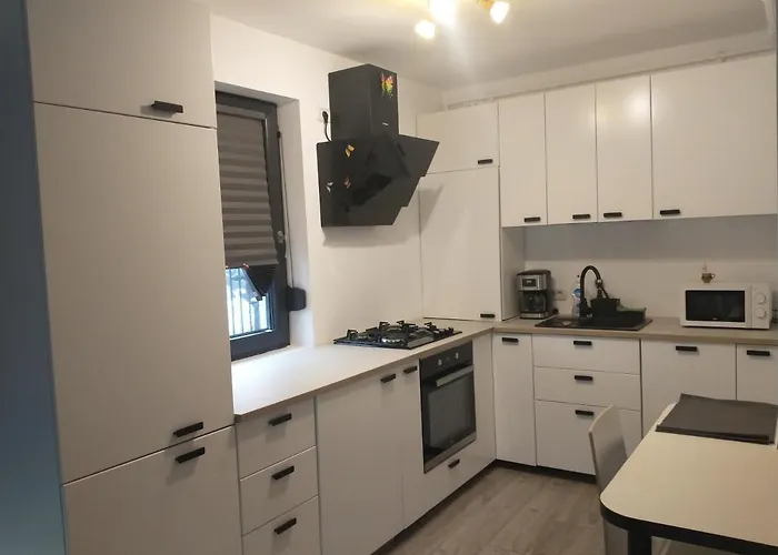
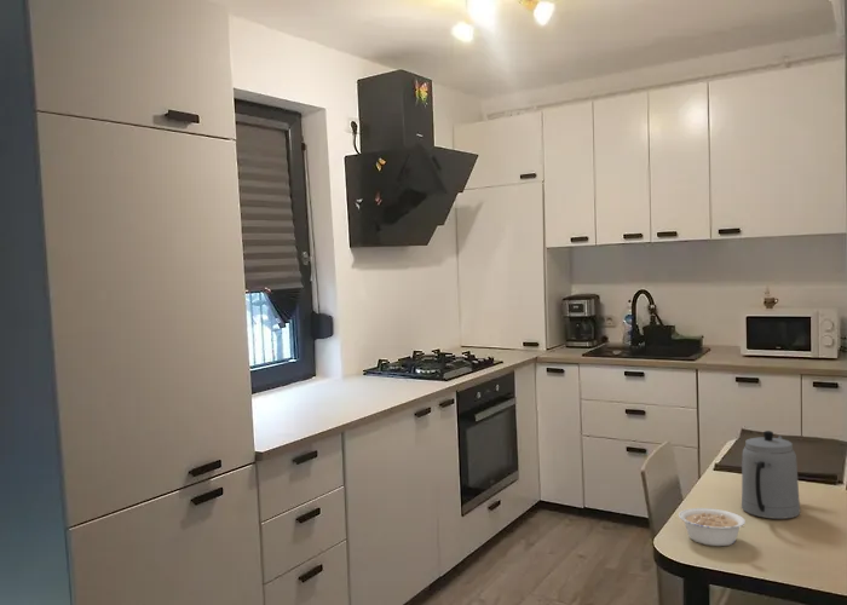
+ teapot (770, 469)
+ legume (714, 526)
